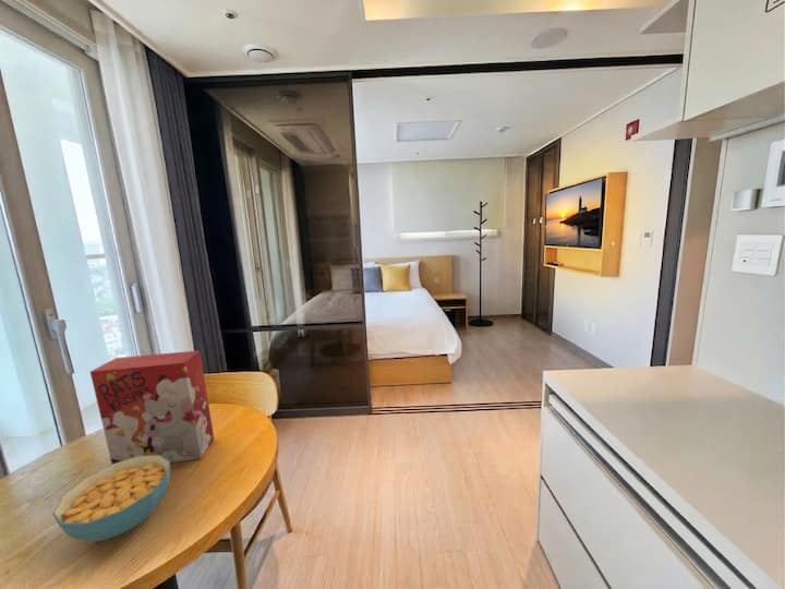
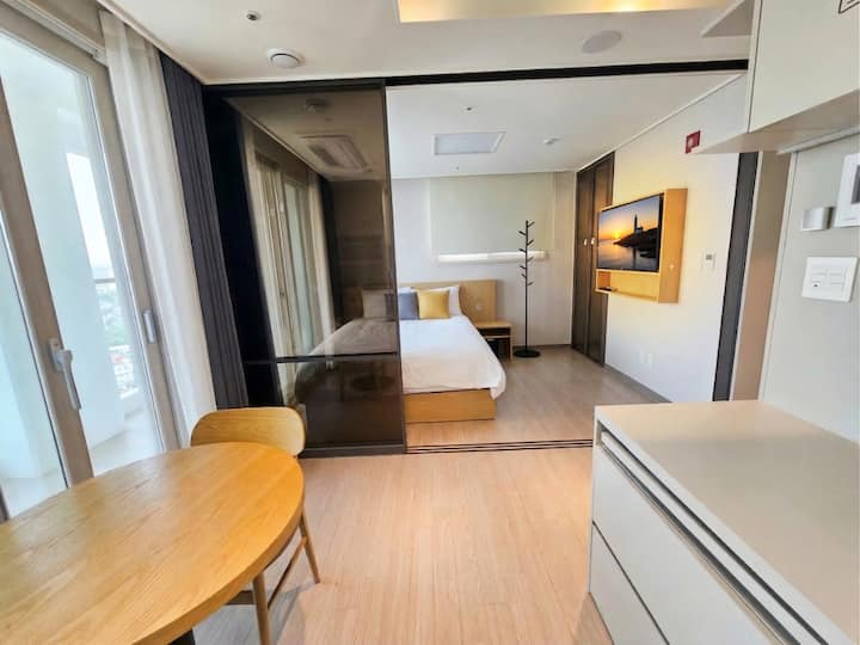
- cereal bowl (121, 503)
- cereal box (158, 408)
